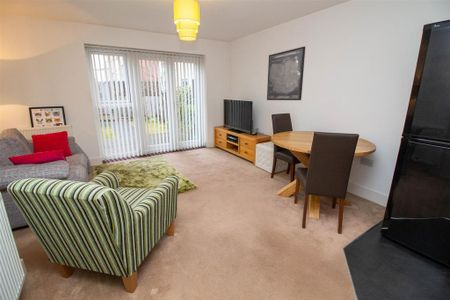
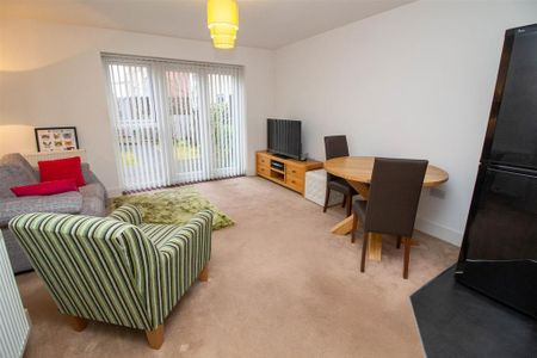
- wall art (284, 76)
